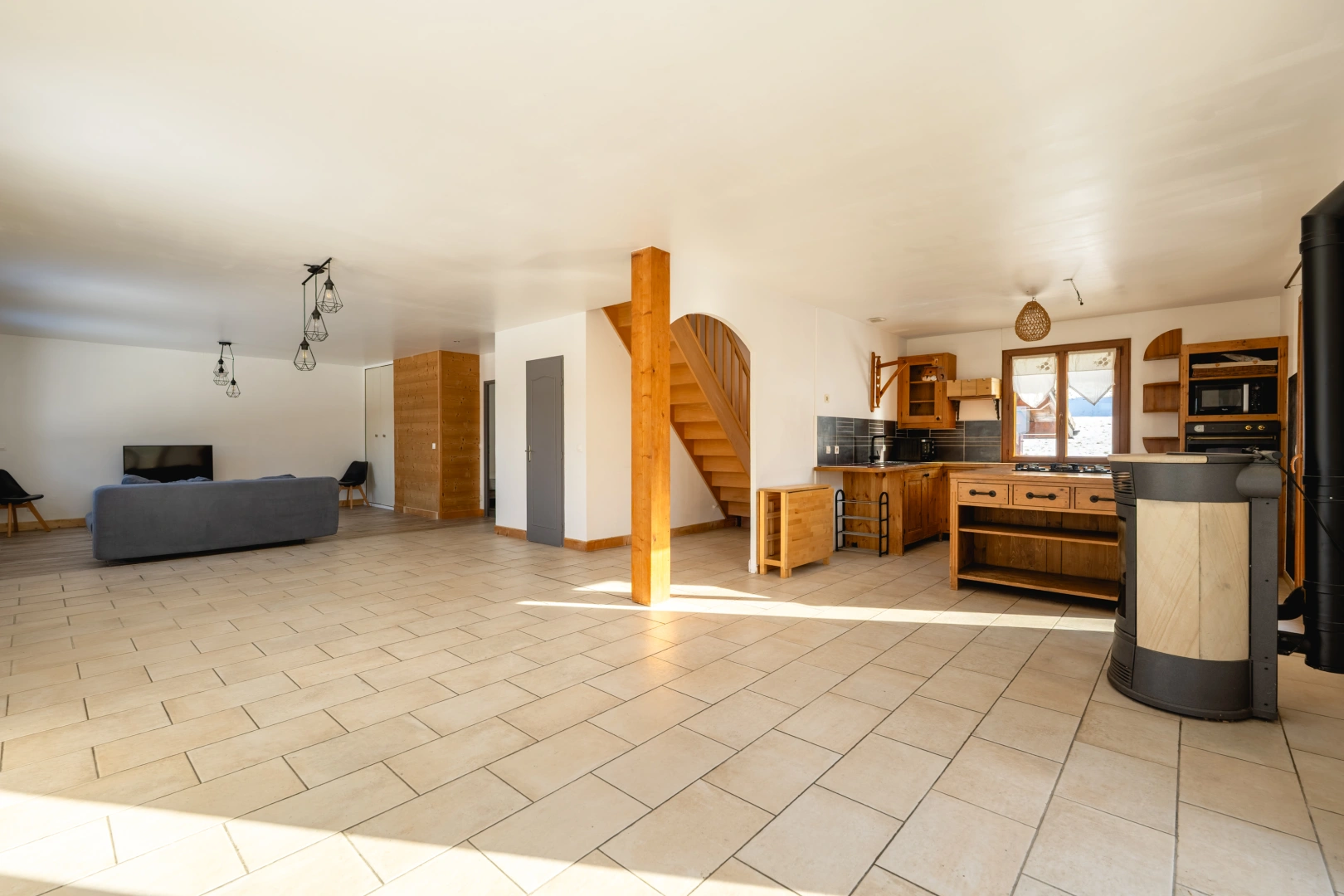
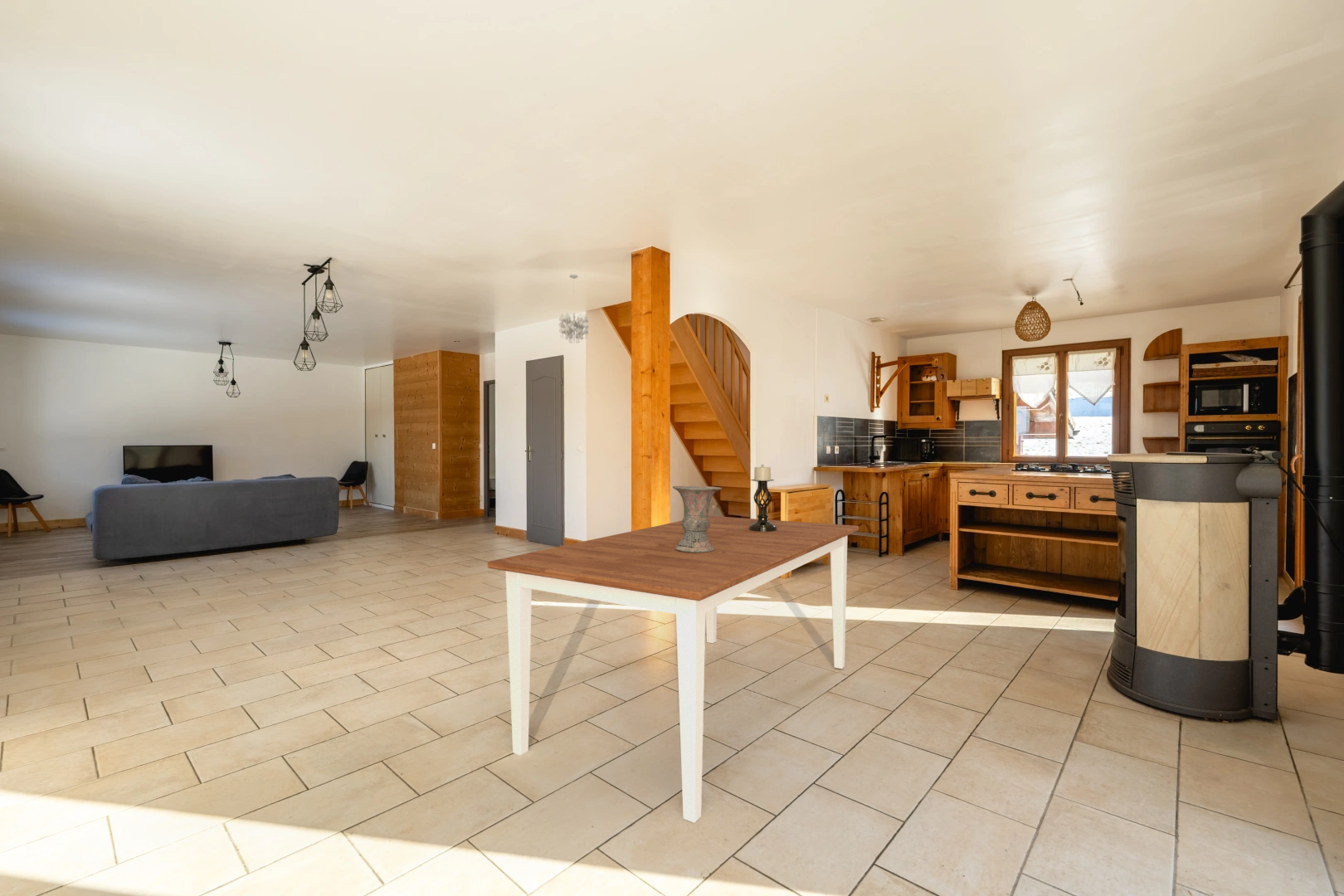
+ chandelier (573, 314)
+ dining table (704, 621)
+ vase (697, 517)
+ candle holder (762, 496)
